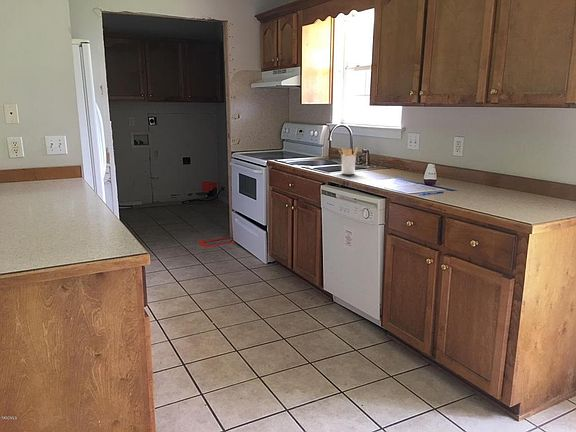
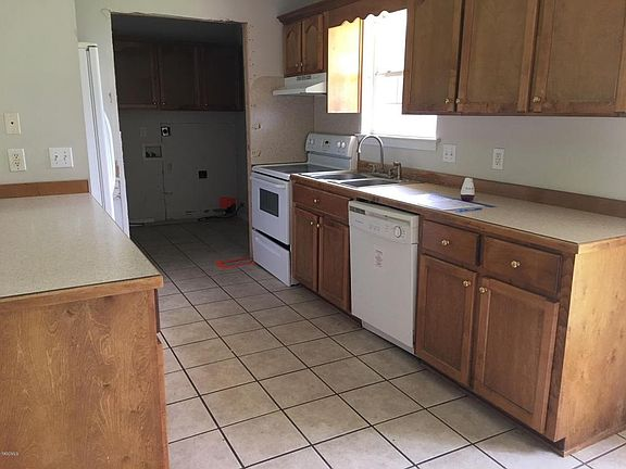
- utensil holder (347, 160)
